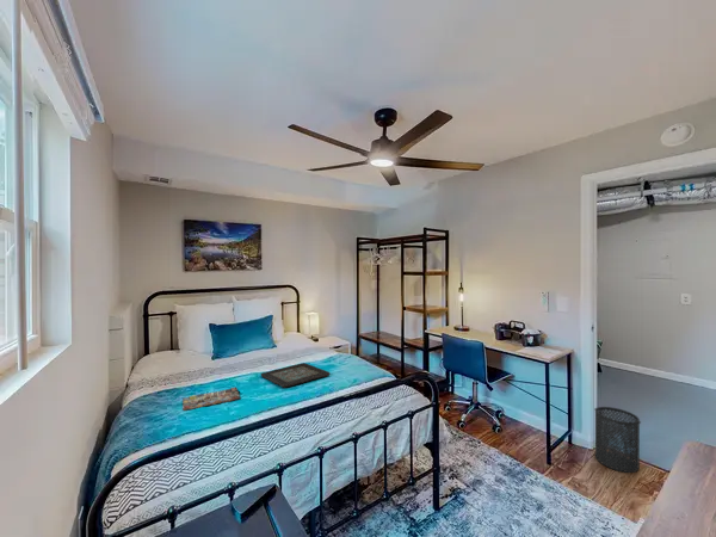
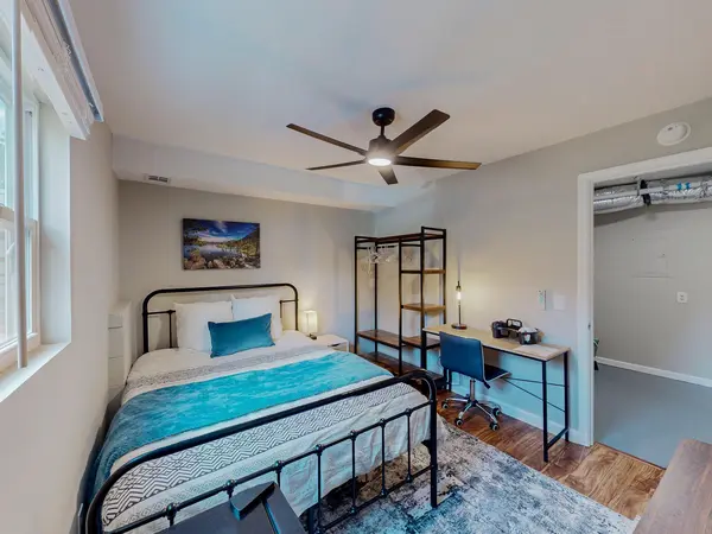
- trash can (616, 438)
- decorative tray (295, 374)
- magazine (211, 397)
